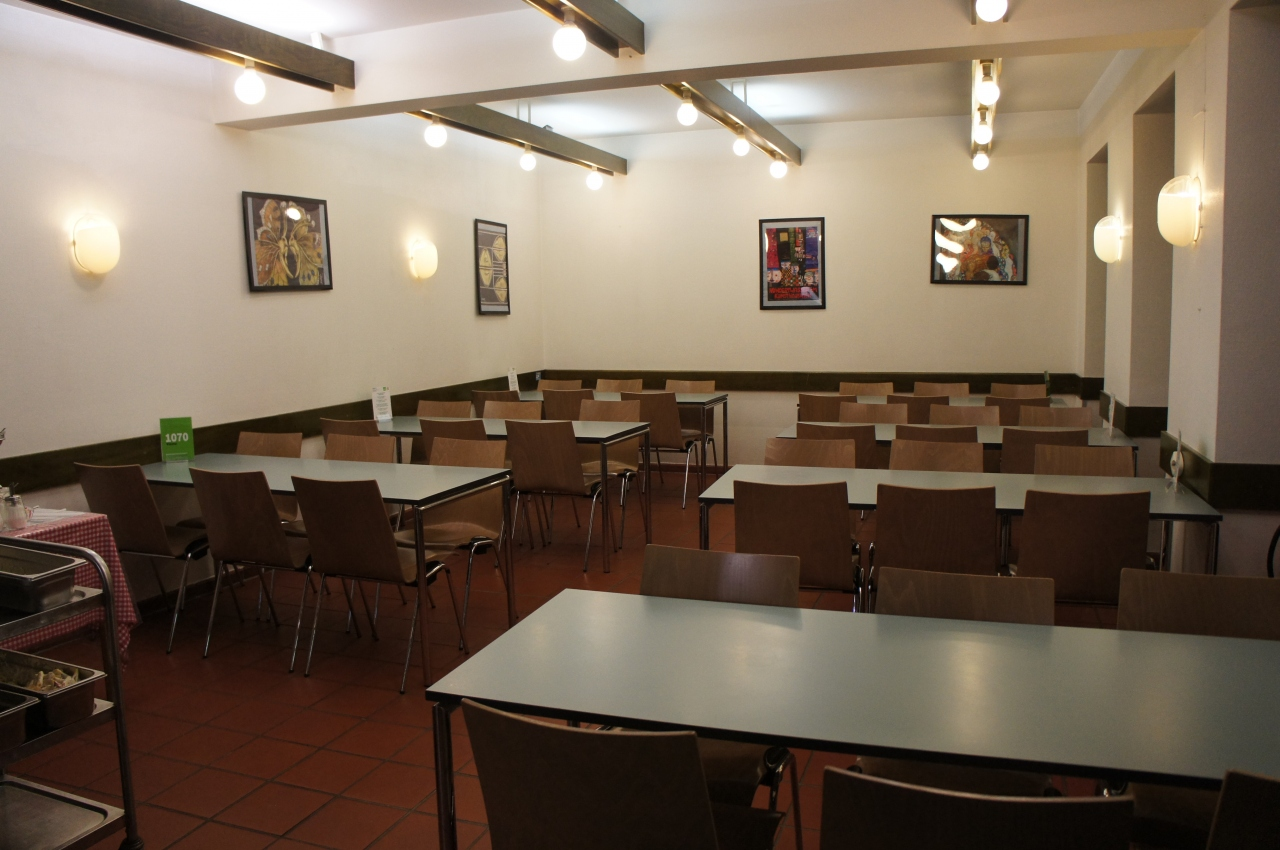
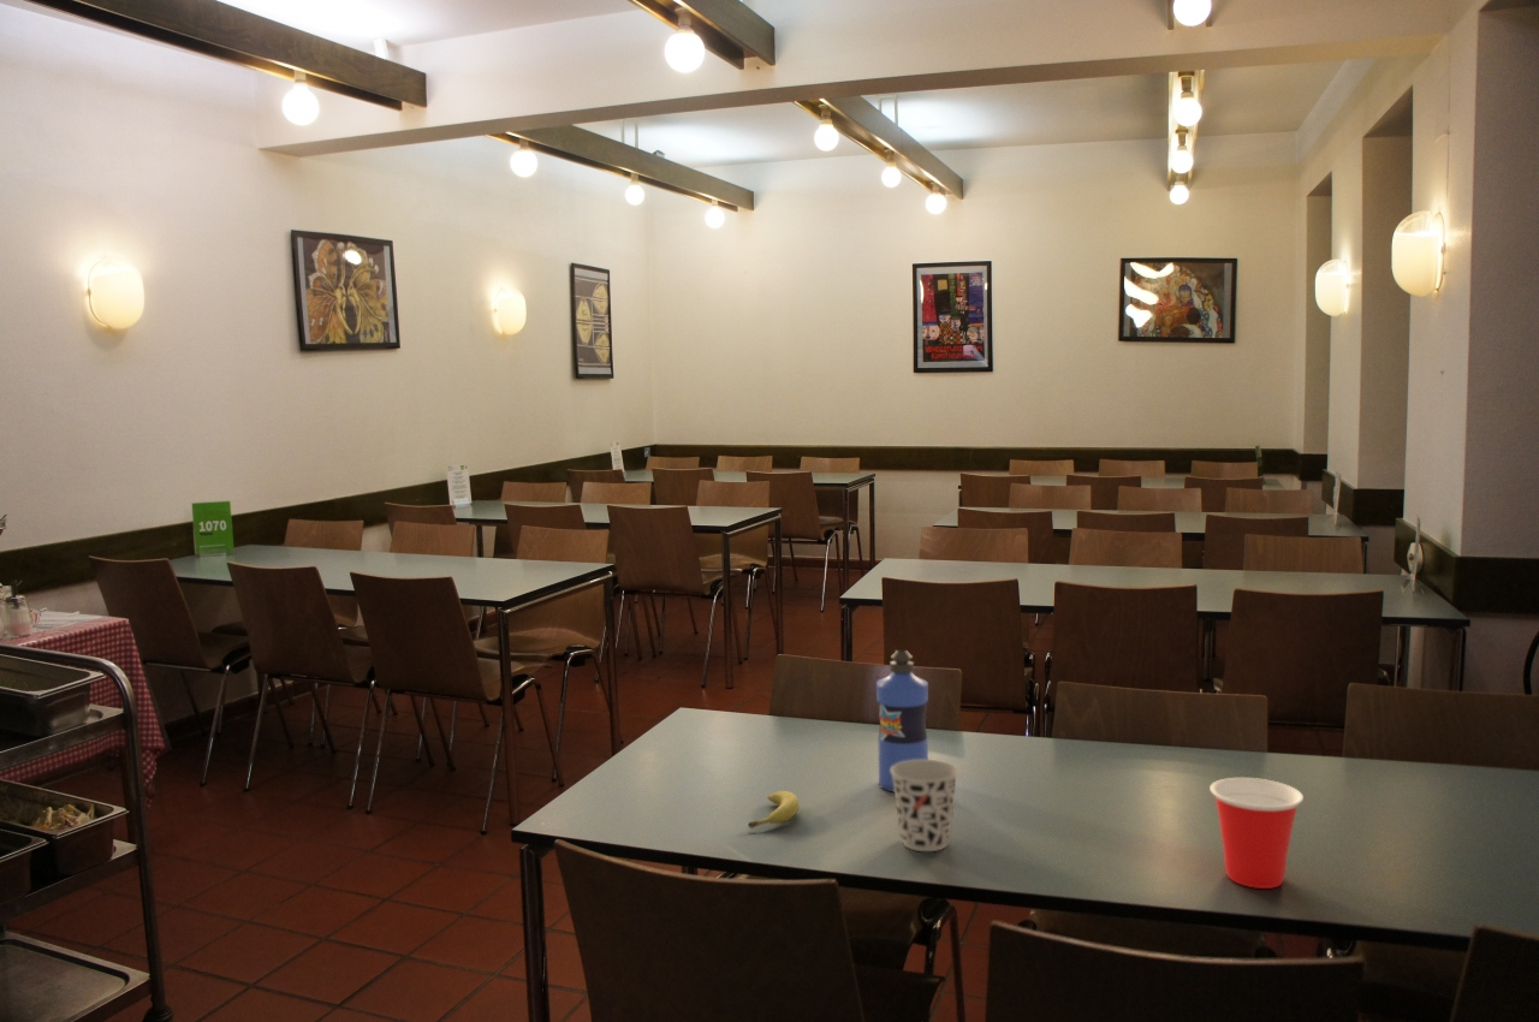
+ water bottle (902, 717)
+ fruit (777, 808)
+ cup (925, 806)
+ cup (1255, 834)
